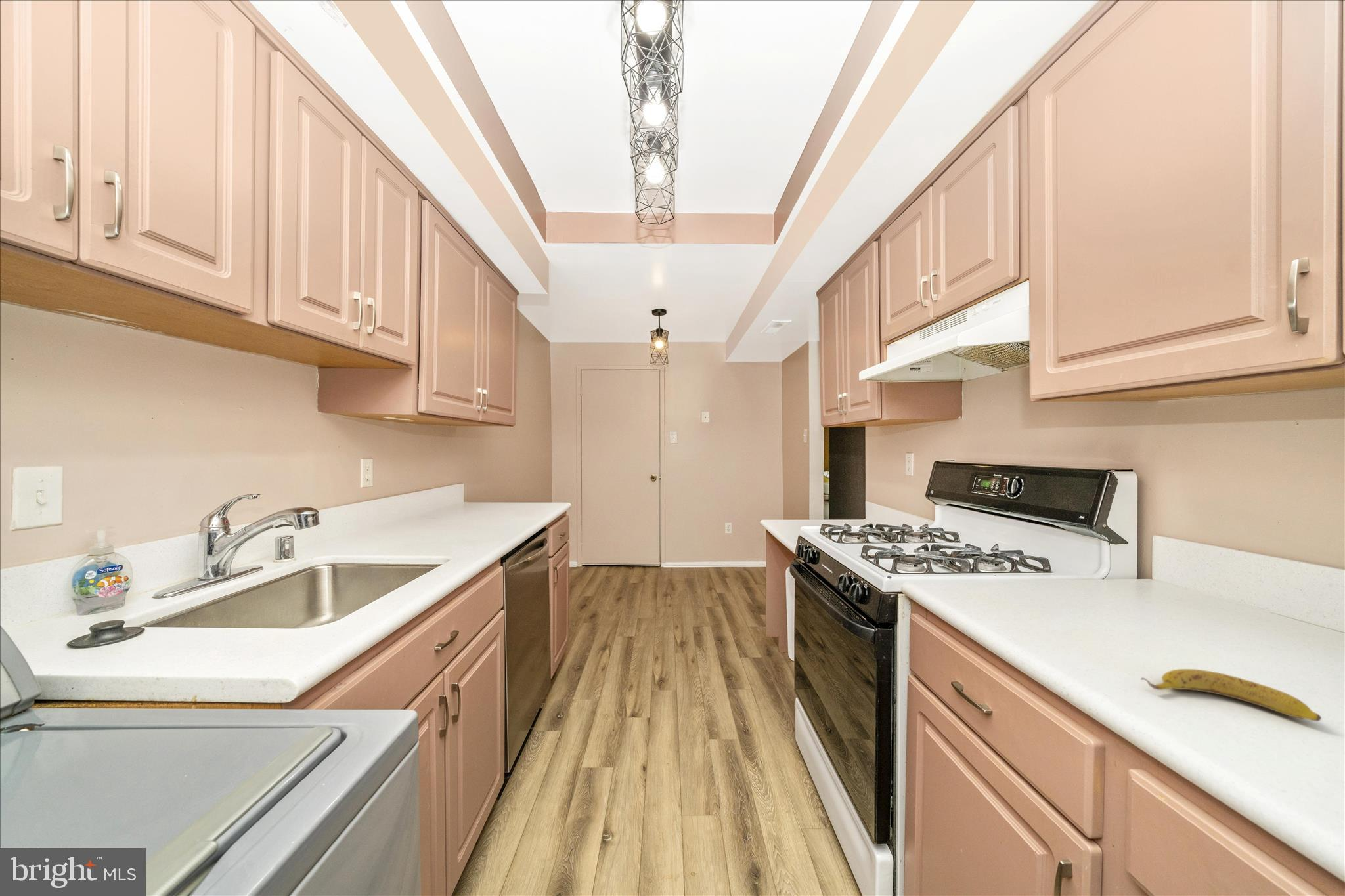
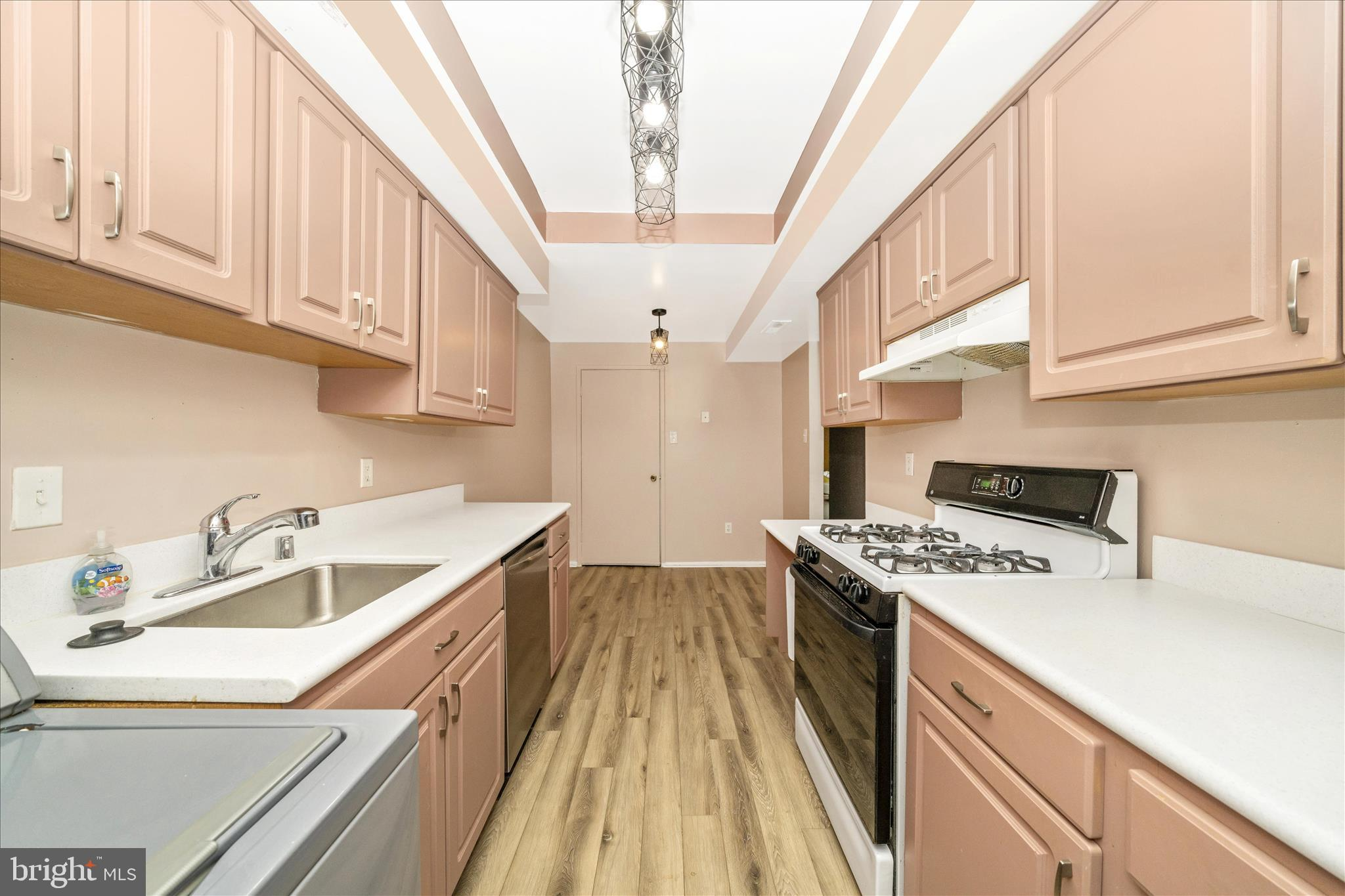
- banana (1225, 692)
